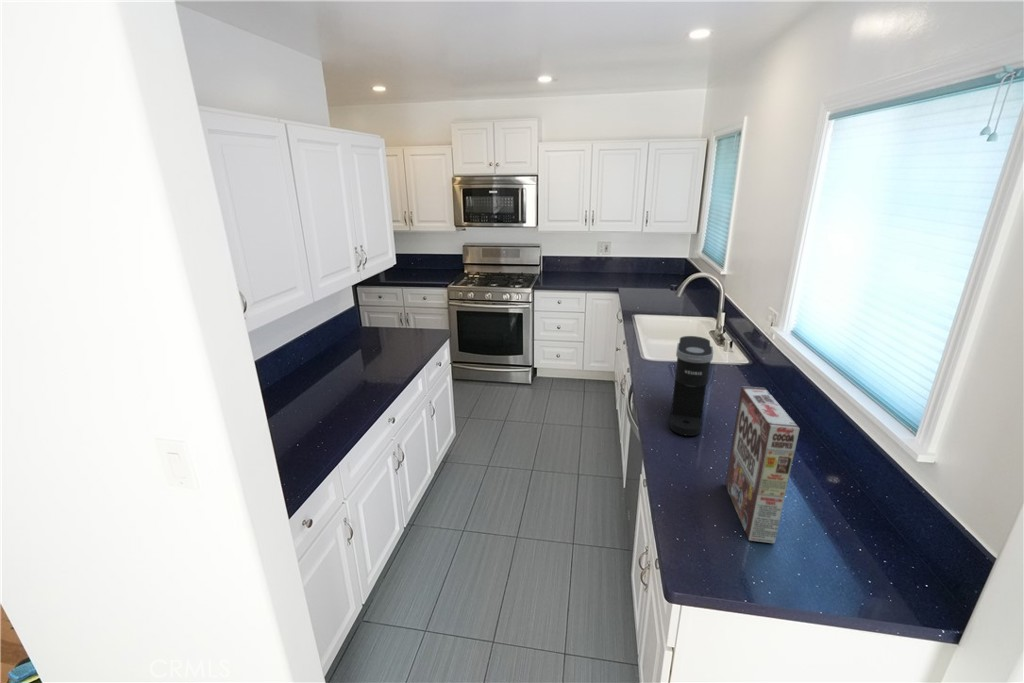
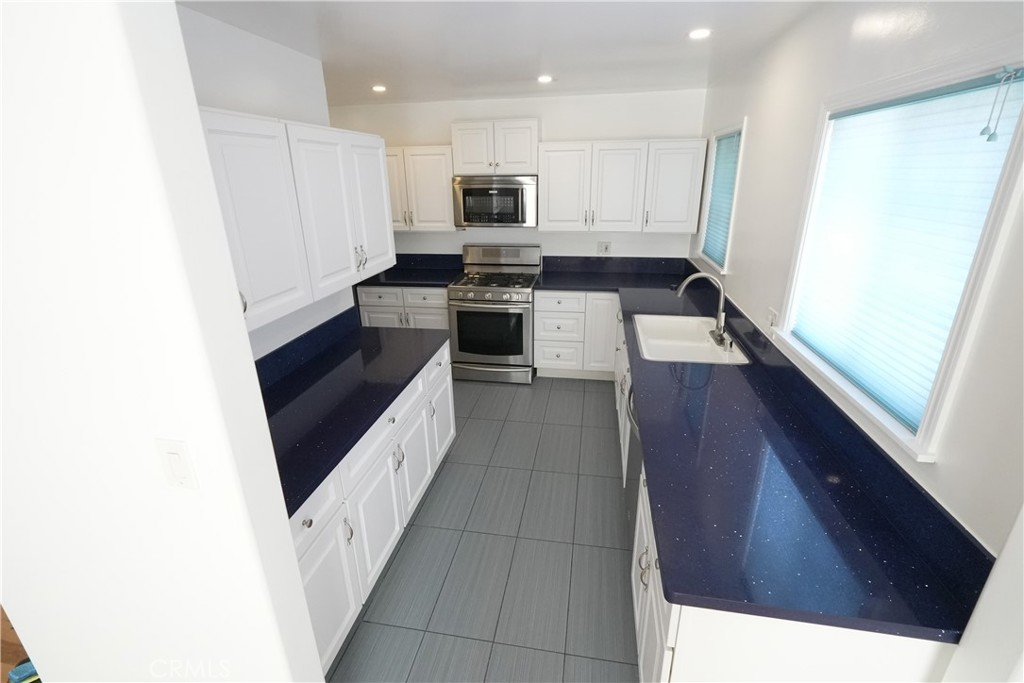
- coffee maker (690, 382)
- cereal box (757, 460)
